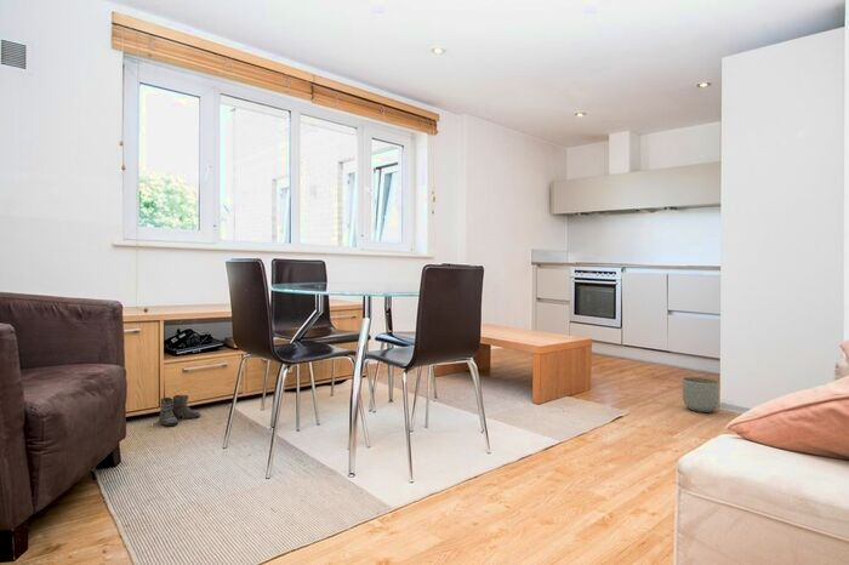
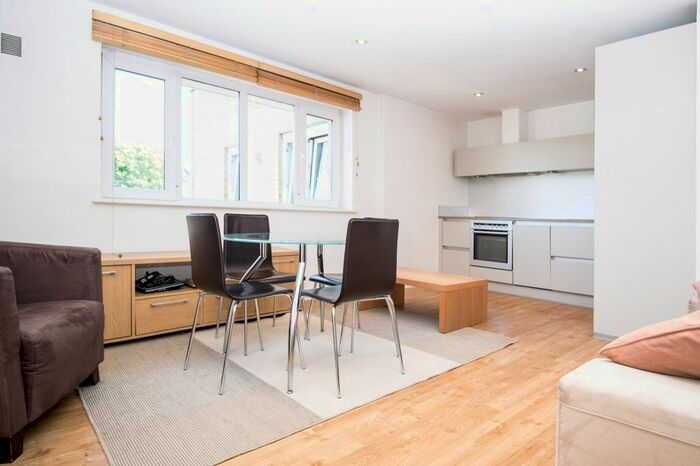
- planter (700, 394)
- boots (176, 409)
